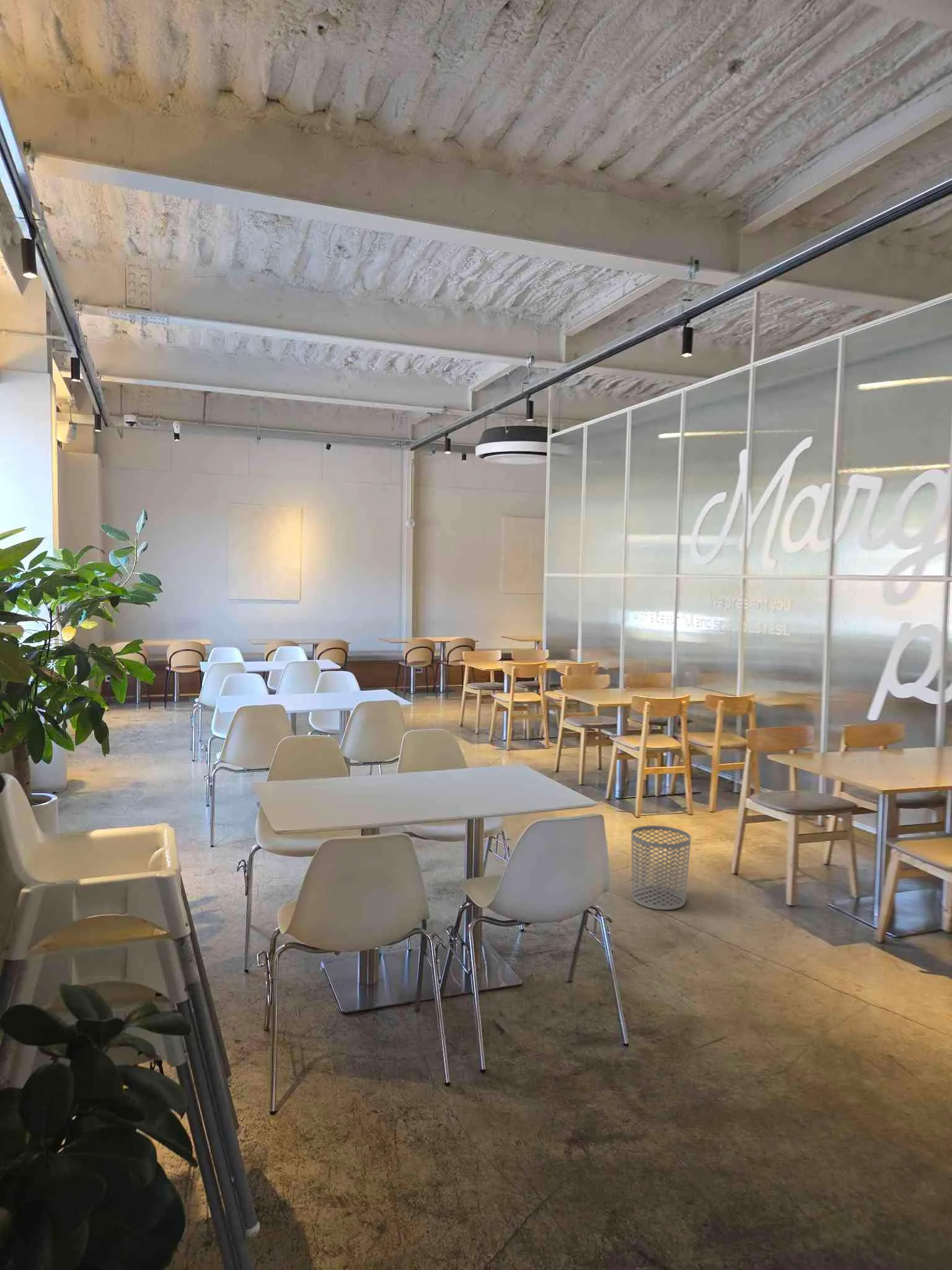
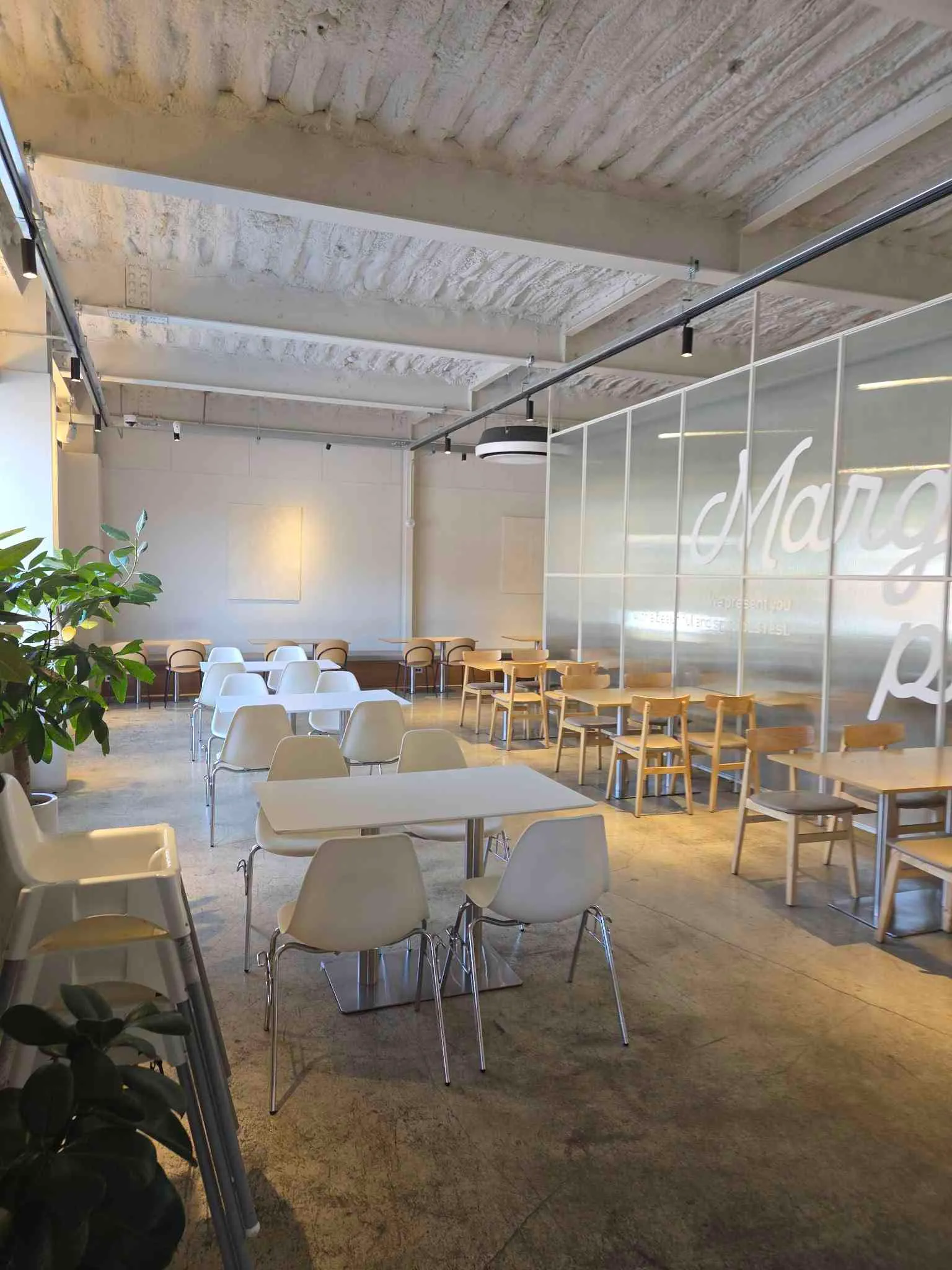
- waste bin (659, 867)
